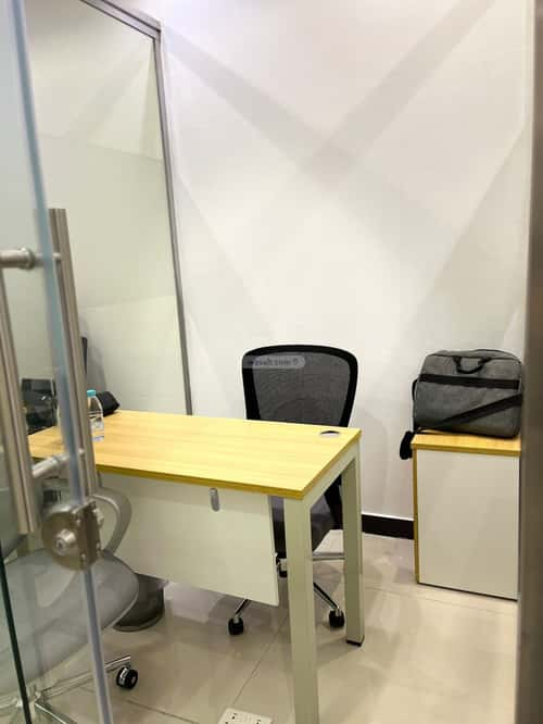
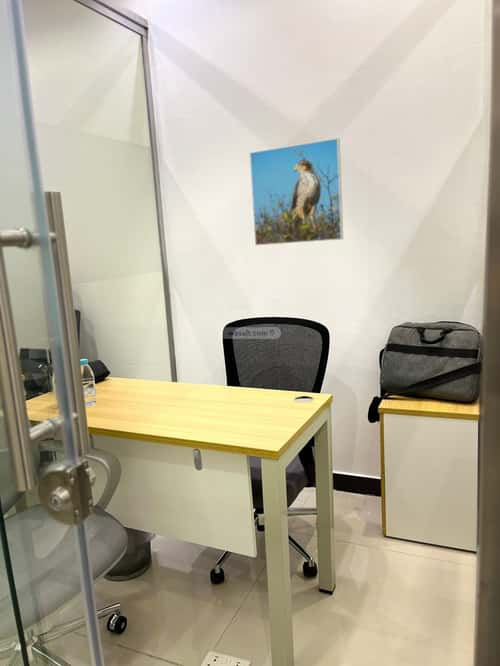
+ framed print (295, 194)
